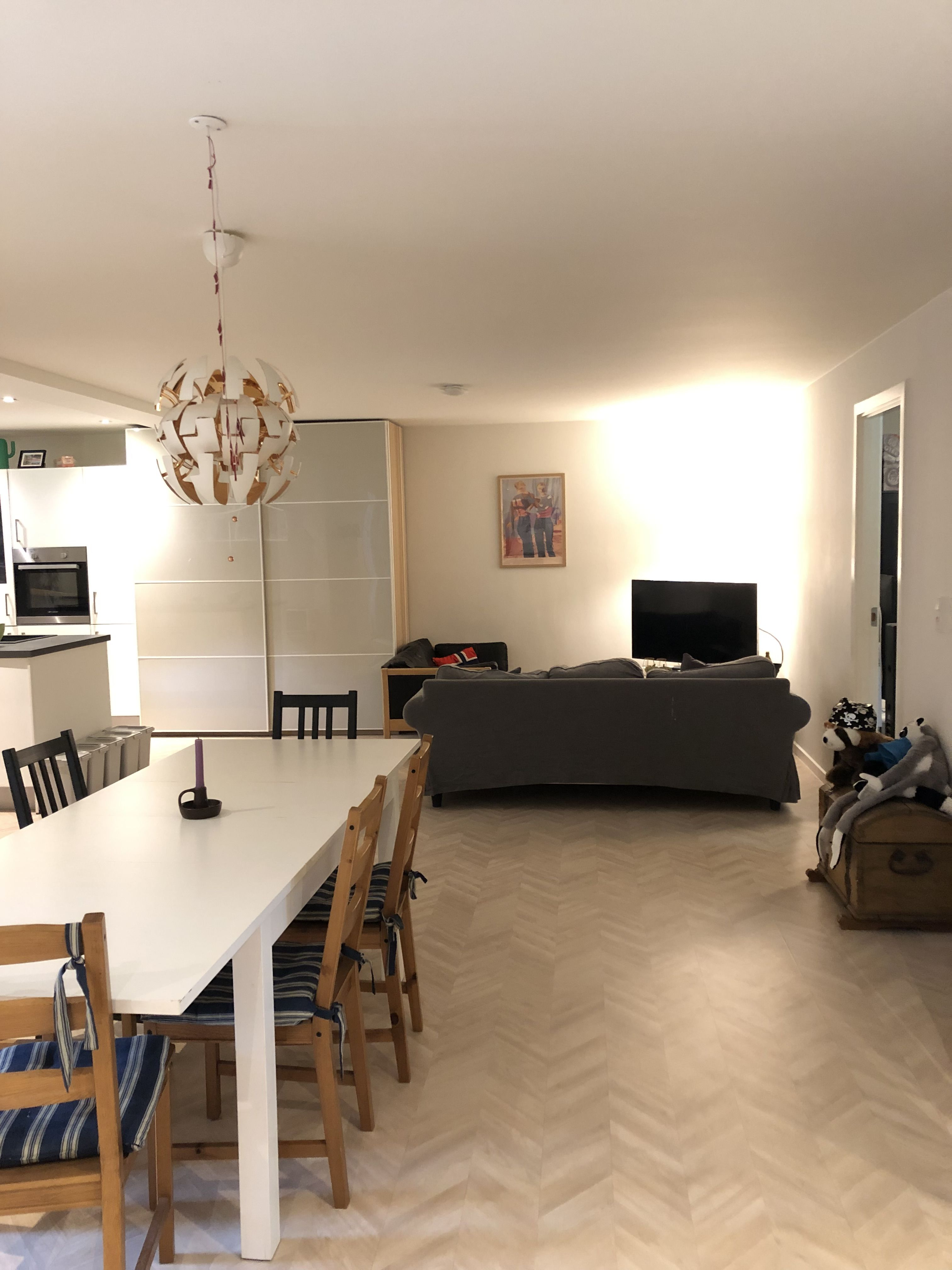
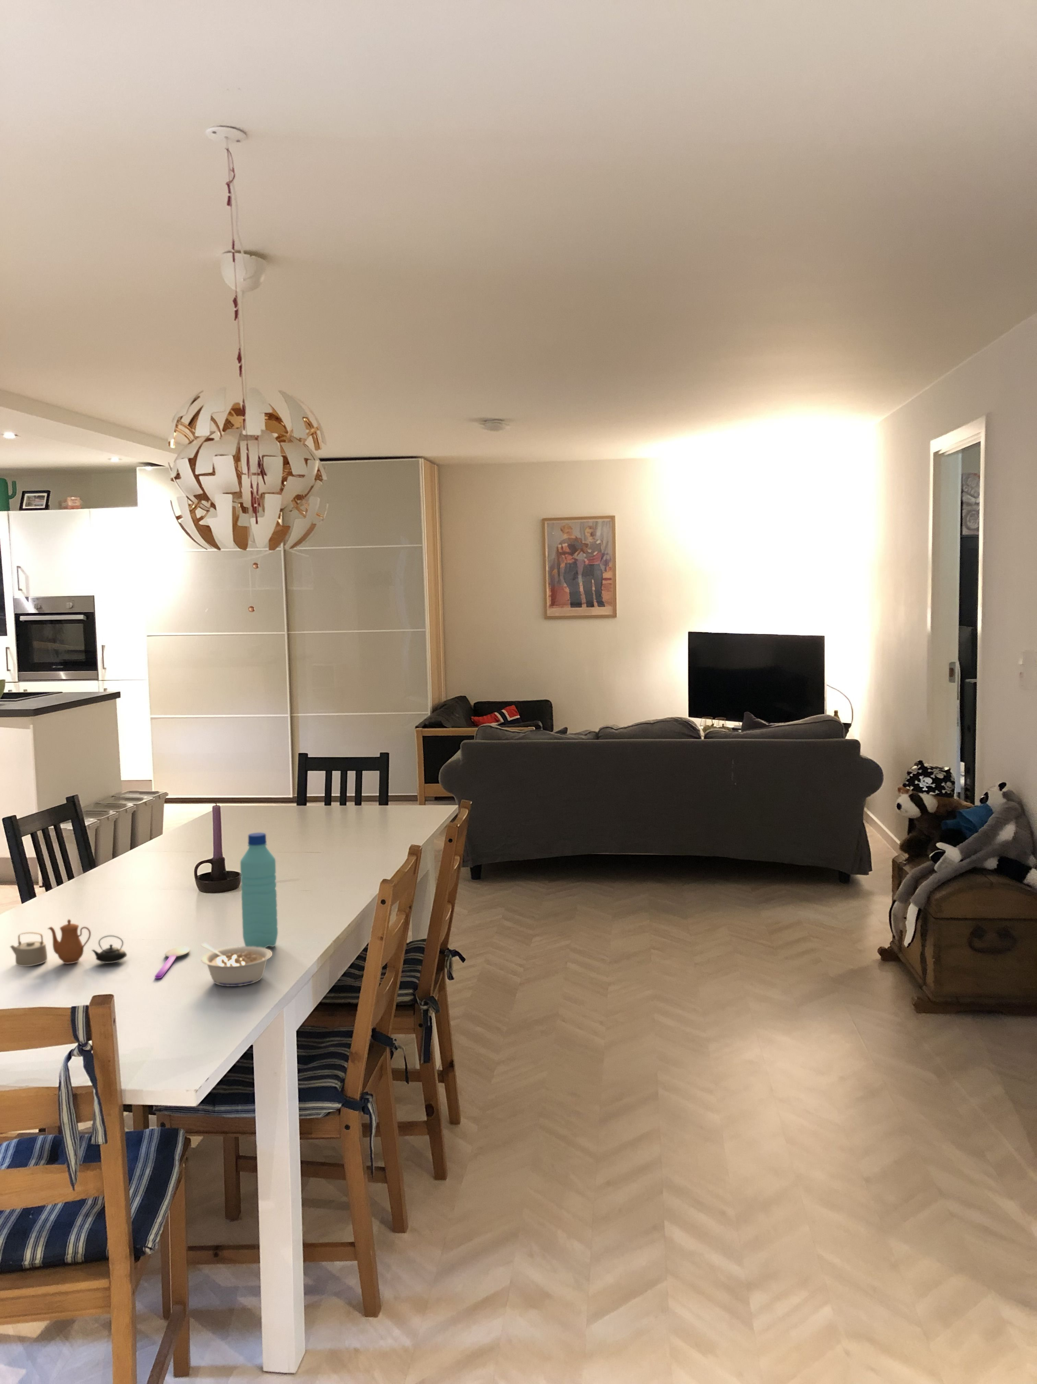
+ water bottle (258, 890)
+ spoon (170, 960)
+ legume (234, 966)
+ teapot (68, 940)
